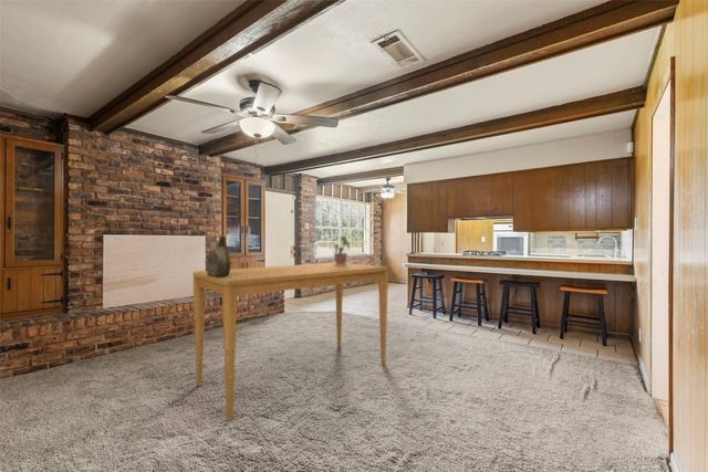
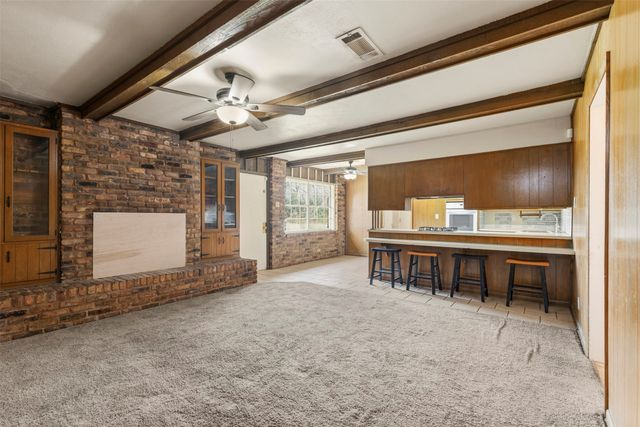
- ceramic jug (218, 255)
- potted plant (340, 249)
- dining table (294, 289)
